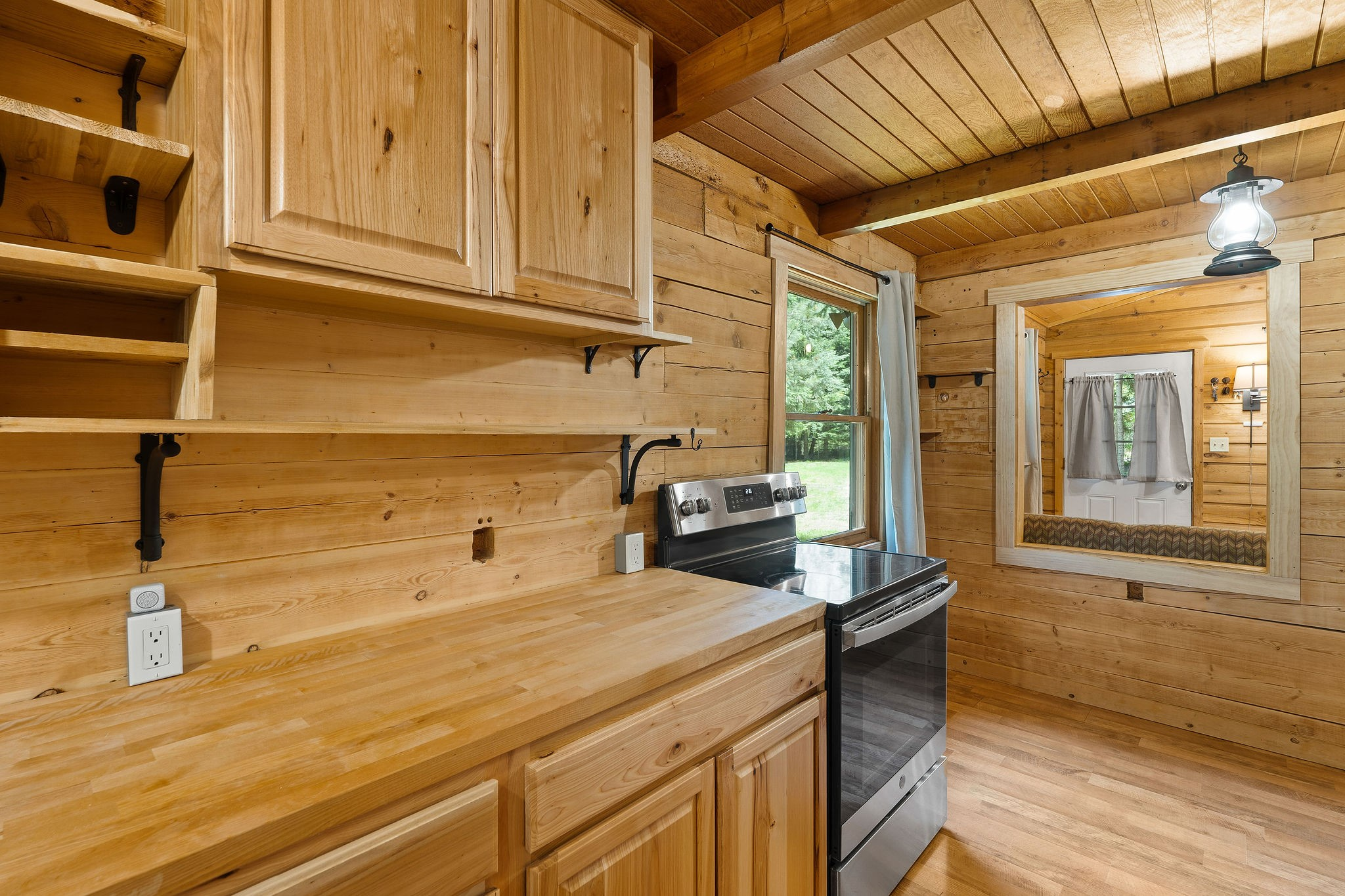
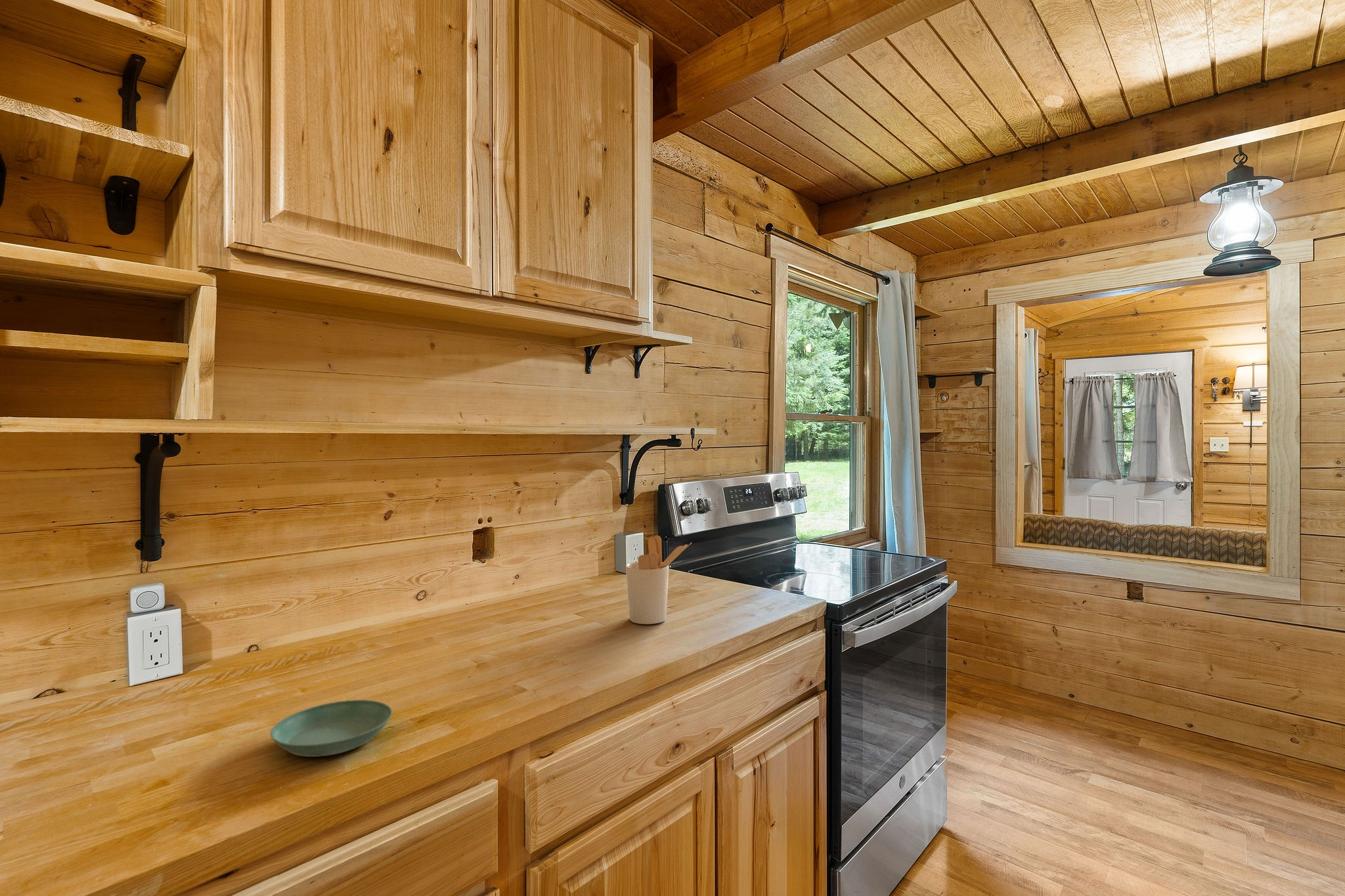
+ saucer (334, 729)
+ utensil holder (658, 579)
